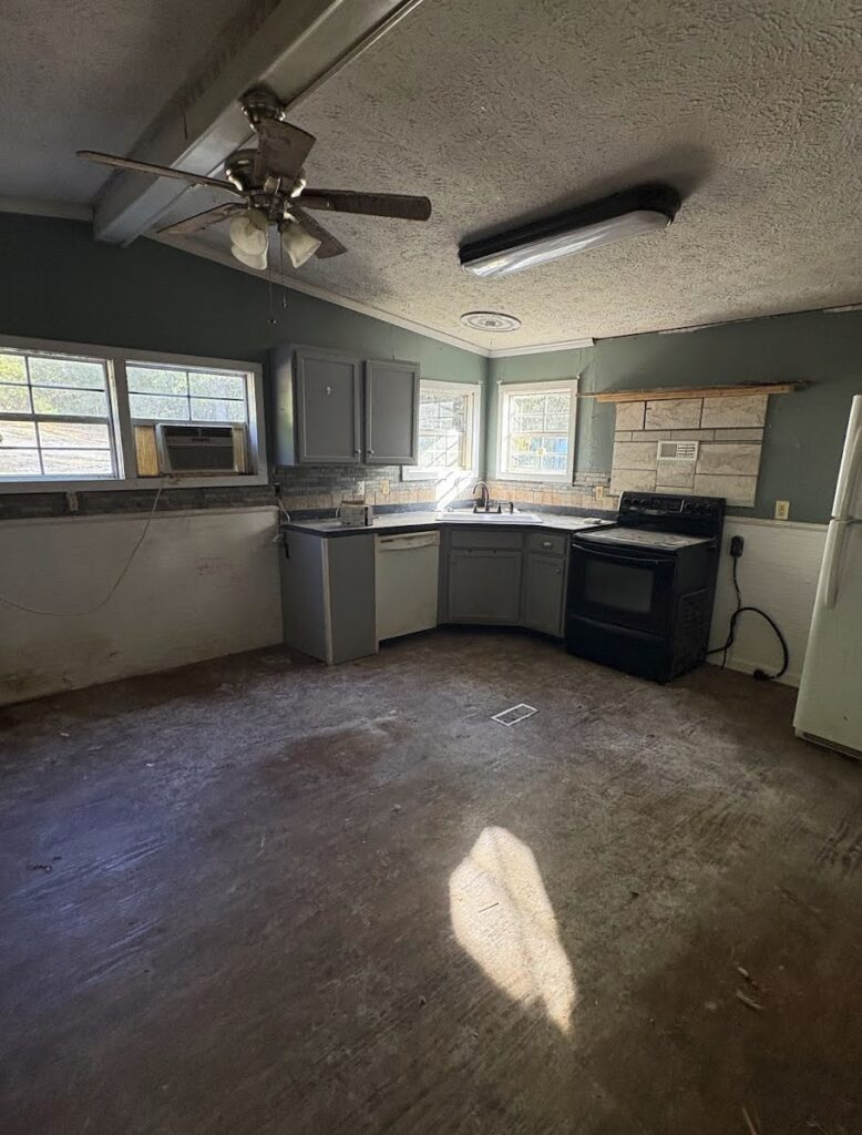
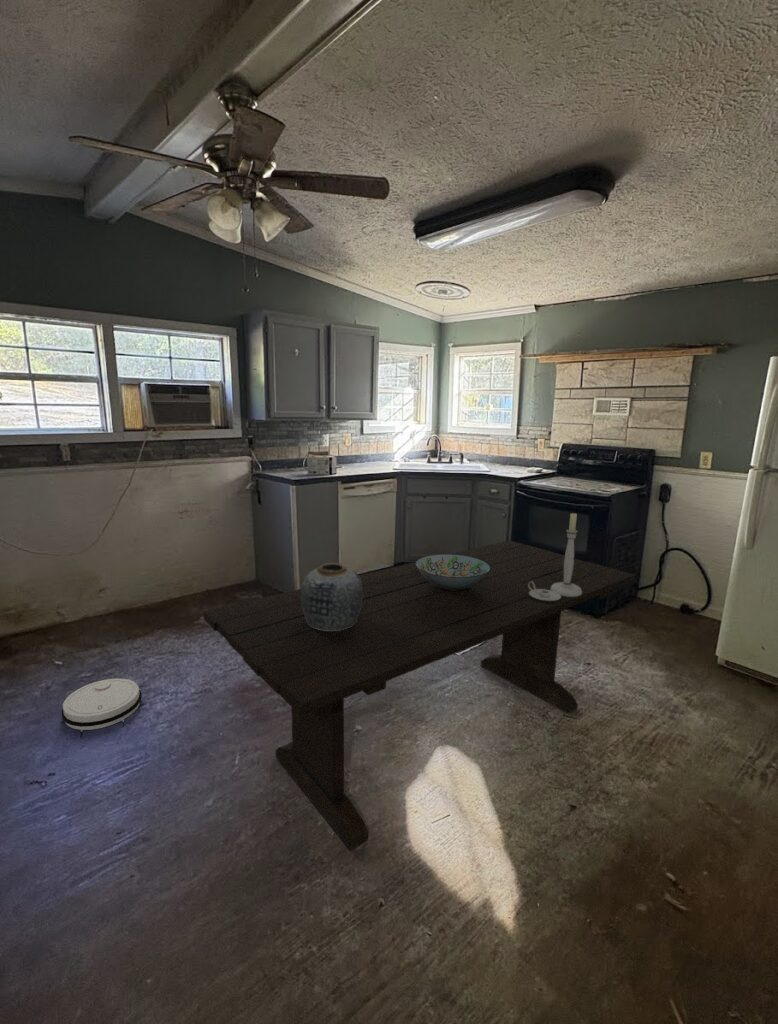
+ robot vacuum (103, 703)
+ dining table (439, 659)
+ decorative bowl (452, 575)
+ candlestick (565, 553)
+ vase (332, 593)
